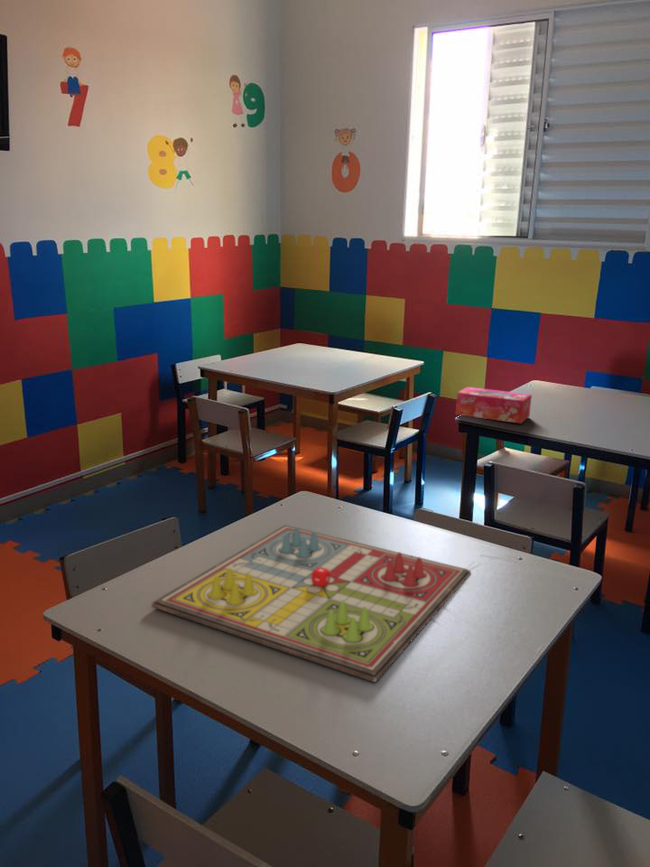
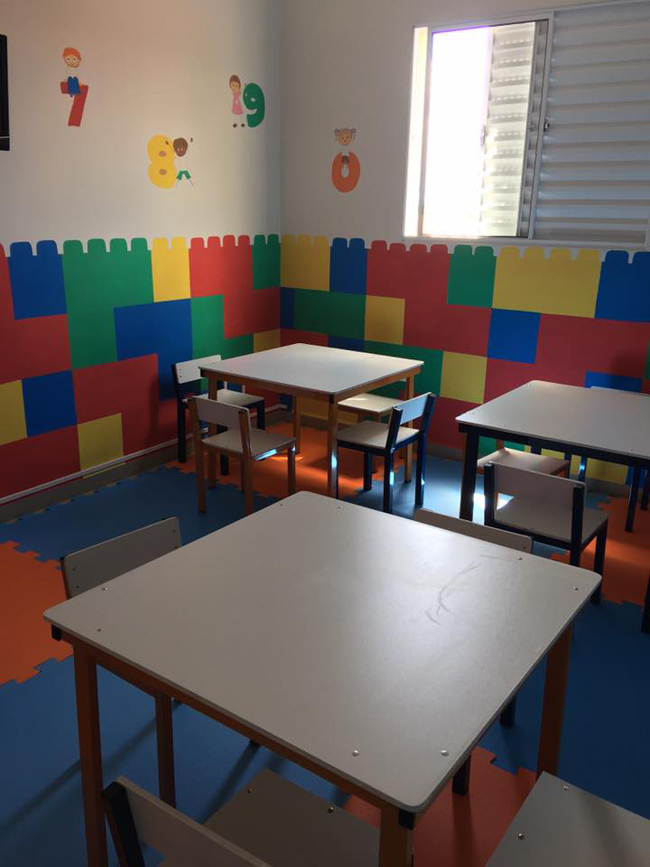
- tissue box (493, 404)
- gameboard (320, 577)
